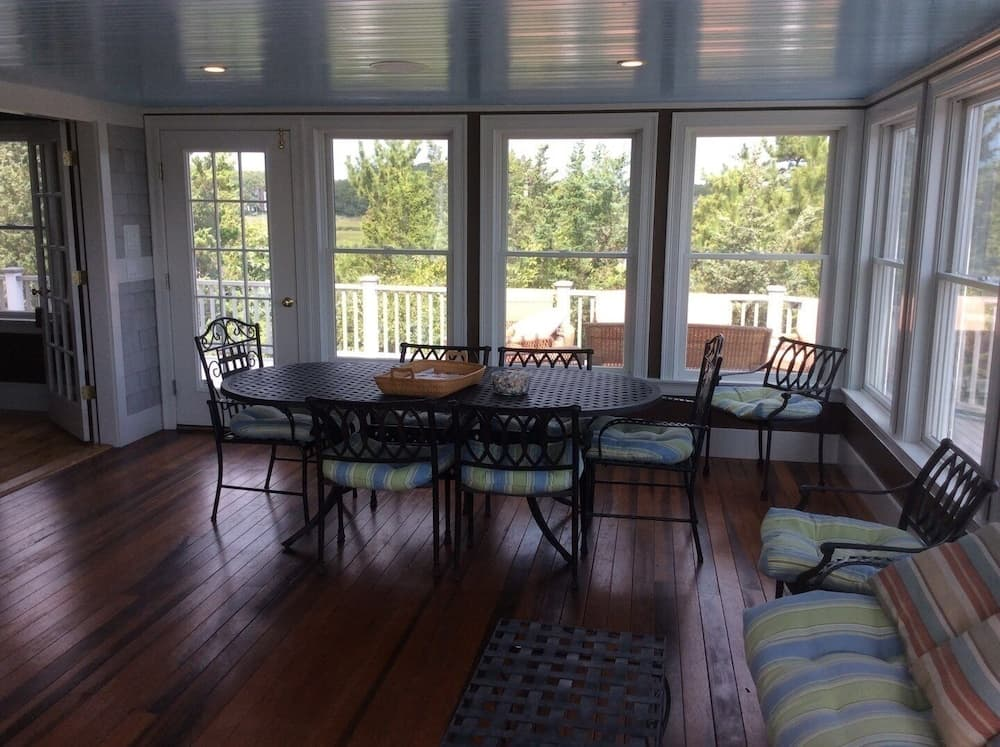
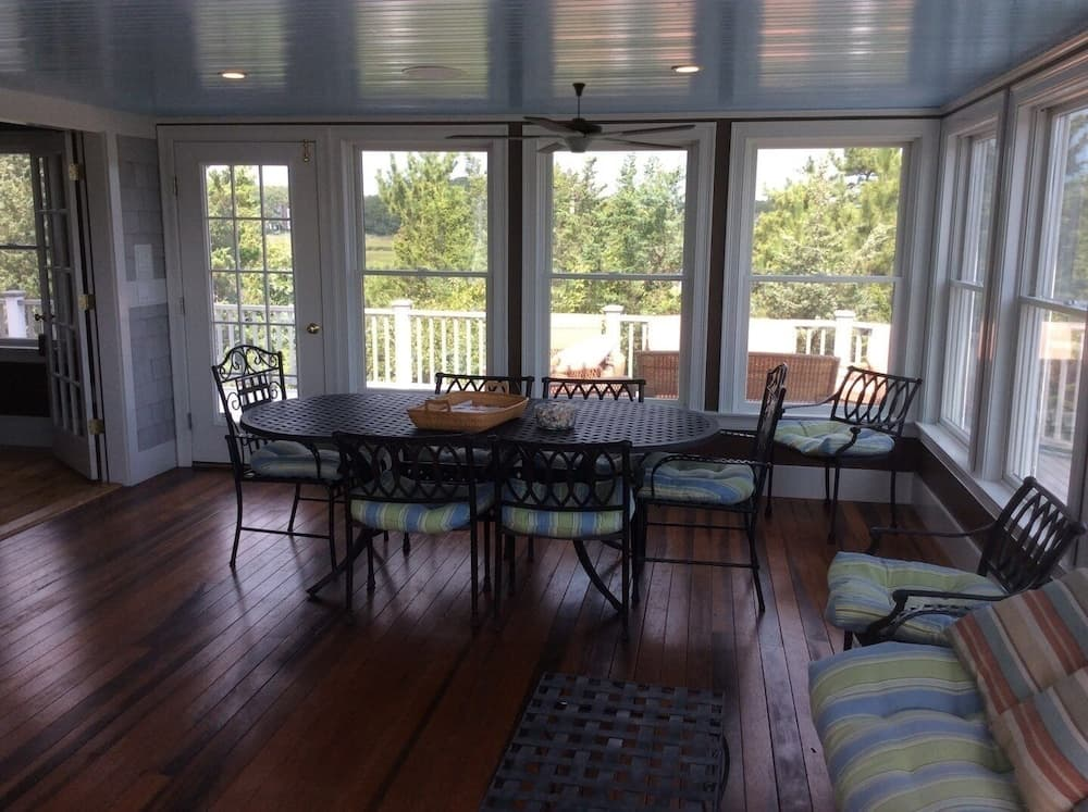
+ ceiling fan (570, 122)
